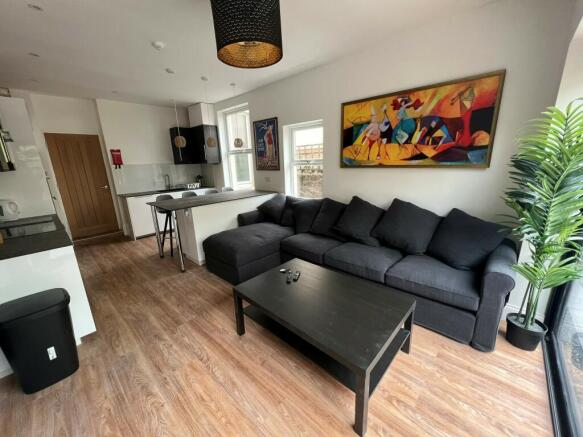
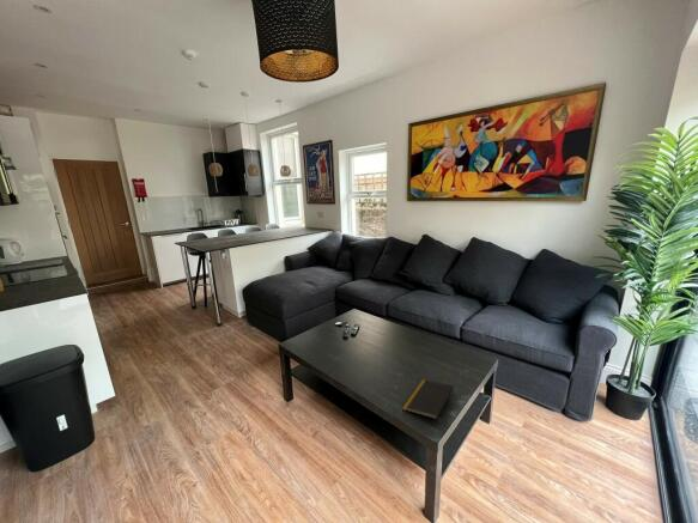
+ notepad (427, 396)
